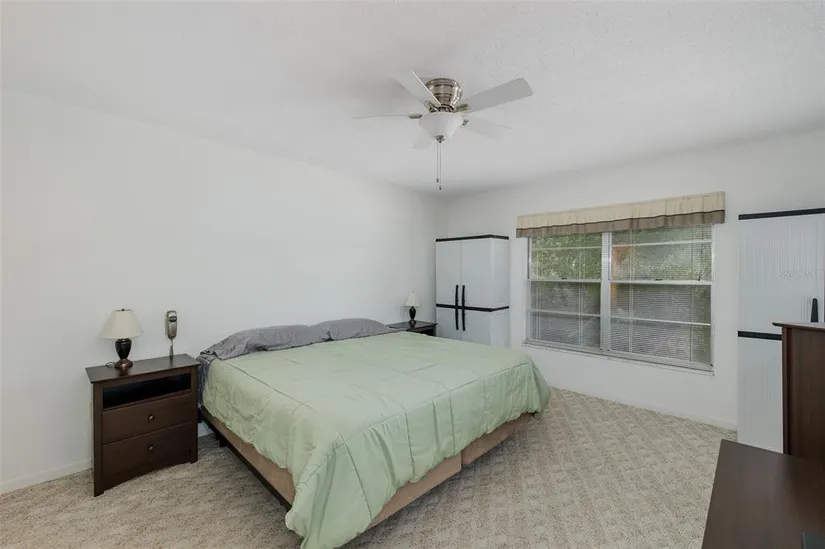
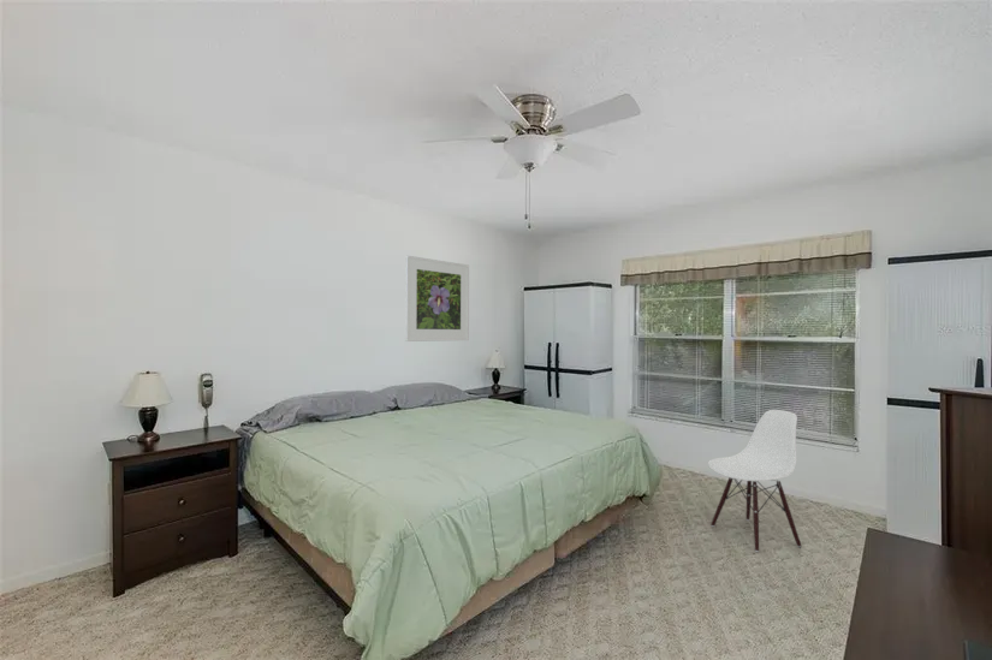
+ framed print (439, 301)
+ chair (754, 474)
